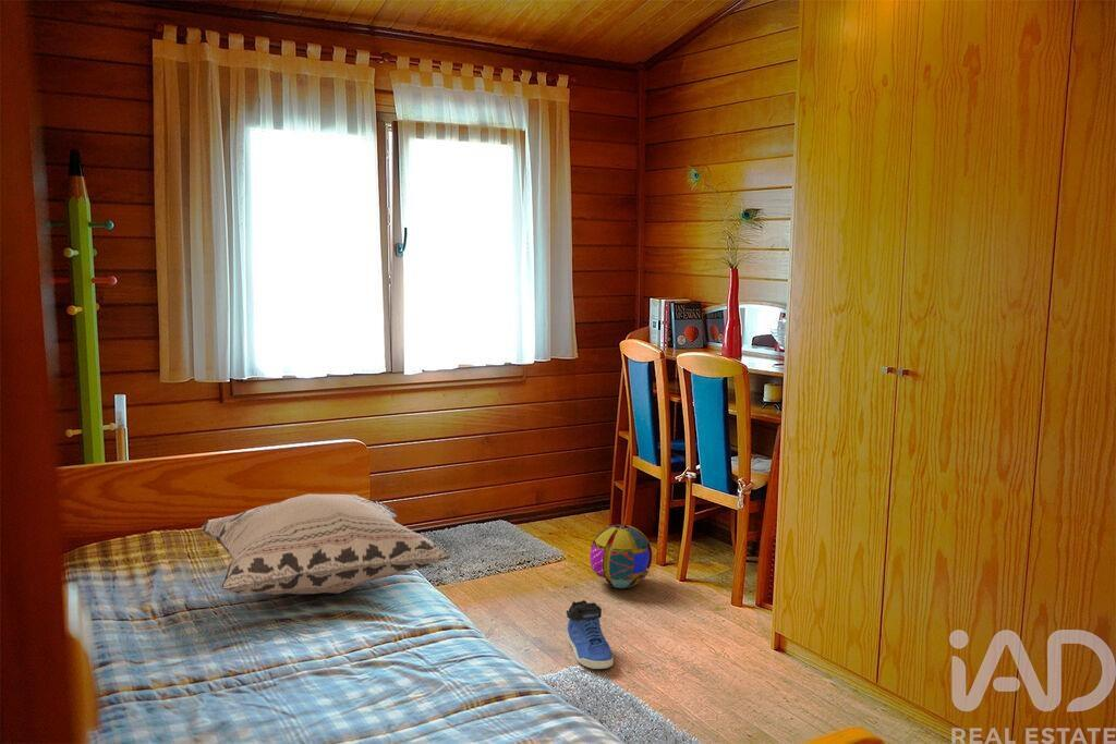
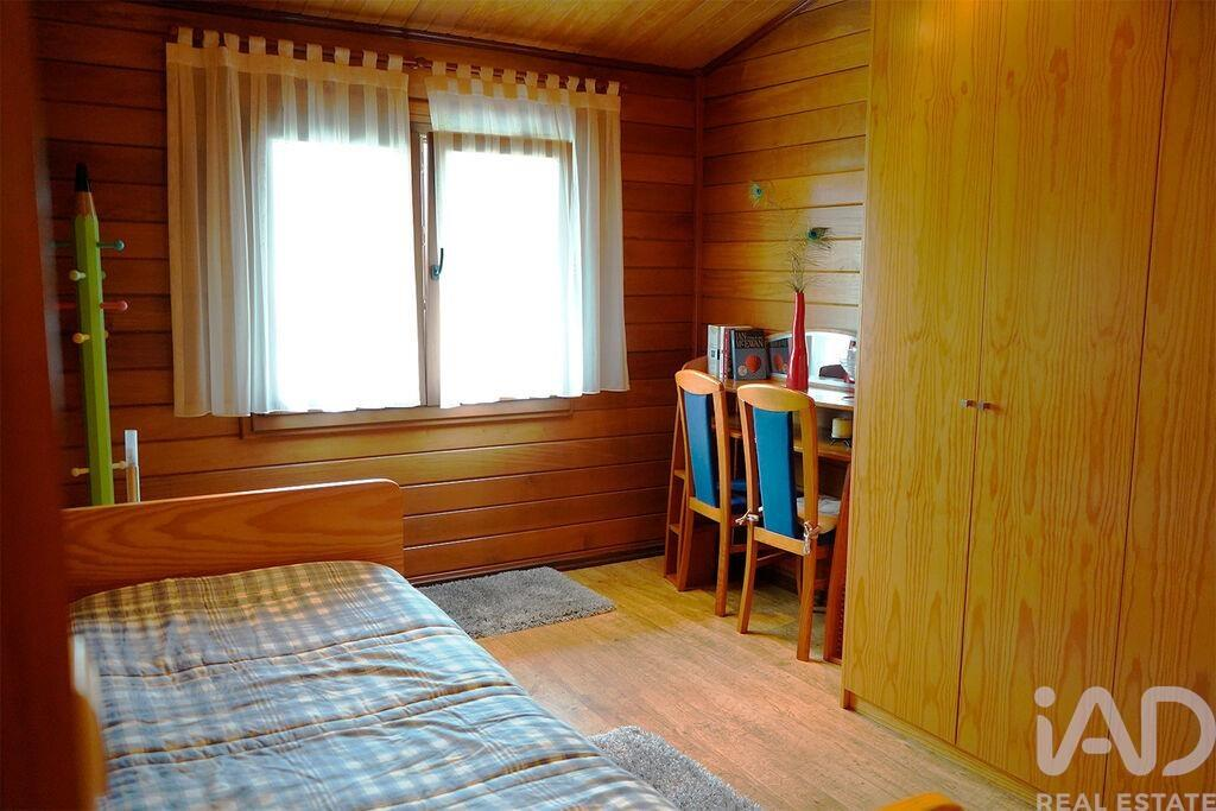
- decorative pillow (319, 541)
- ball (620, 556)
- sneaker (590, 630)
